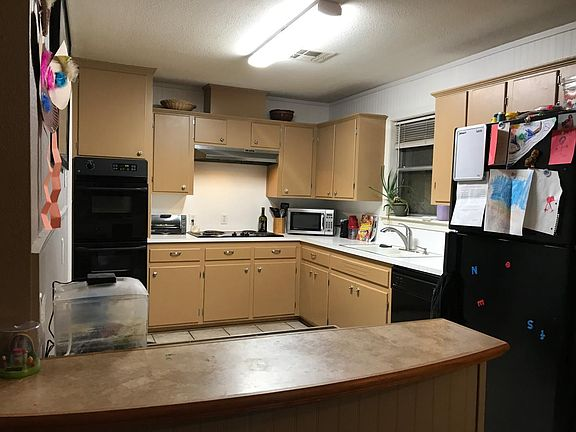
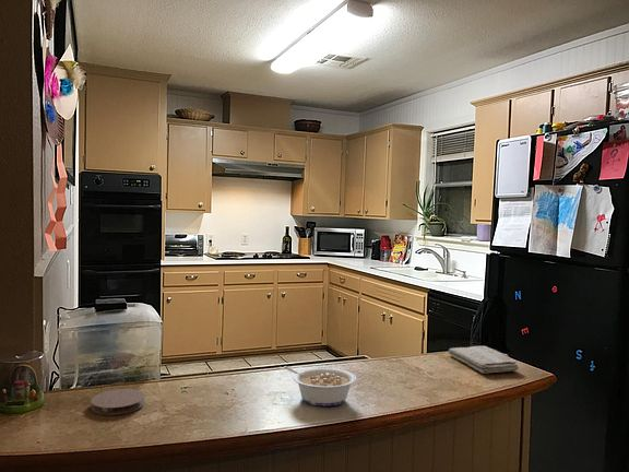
+ washcloth (482, 357)
+ legume (321, 386)
+ coaster (118, 401)
